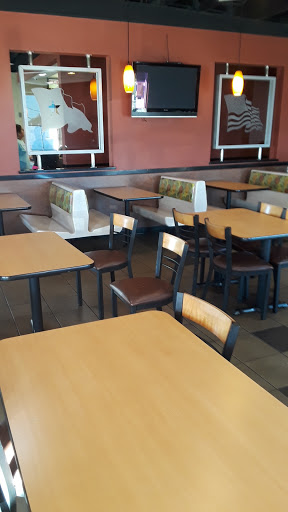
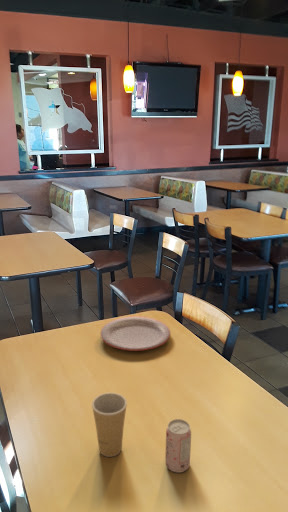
+ paper cup (109, 426)
+ plate (135, 334)
+ beverage can (178, 445)
